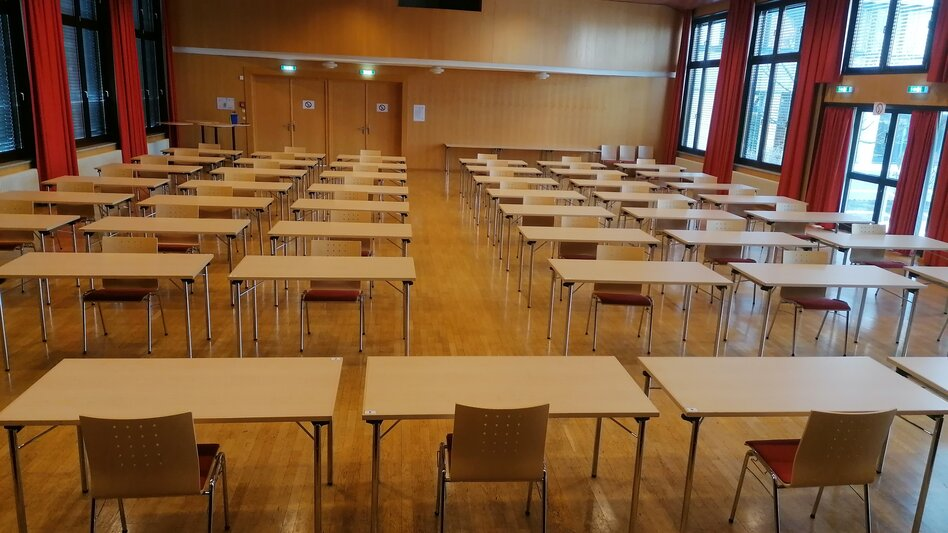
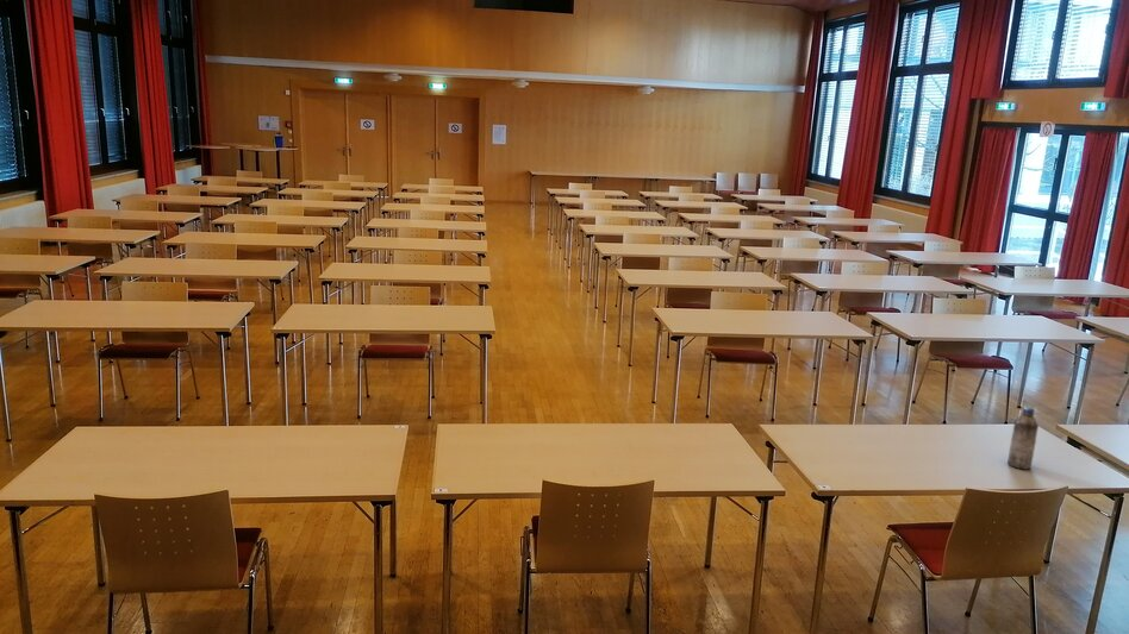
+ water bottle (1023, 437)
